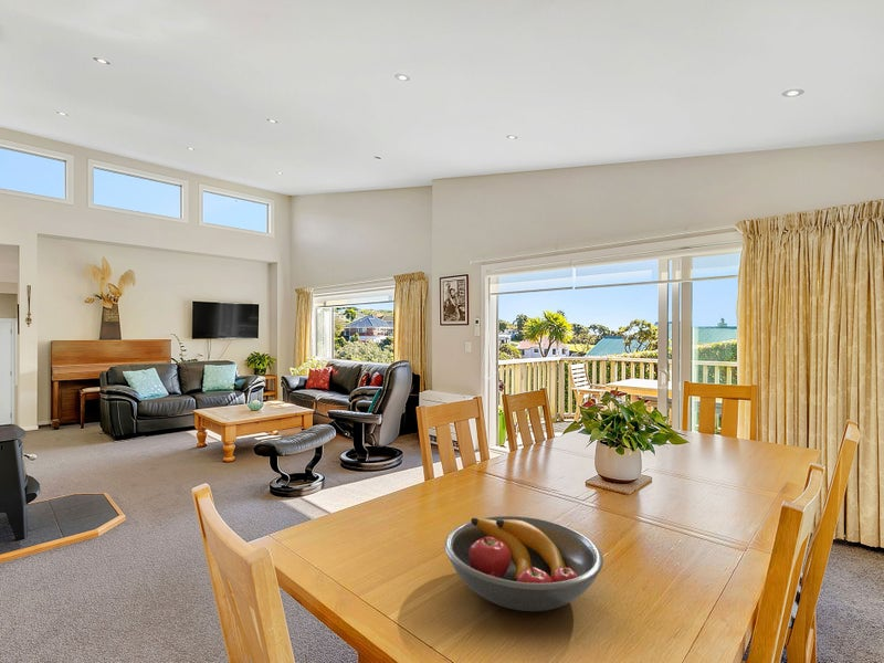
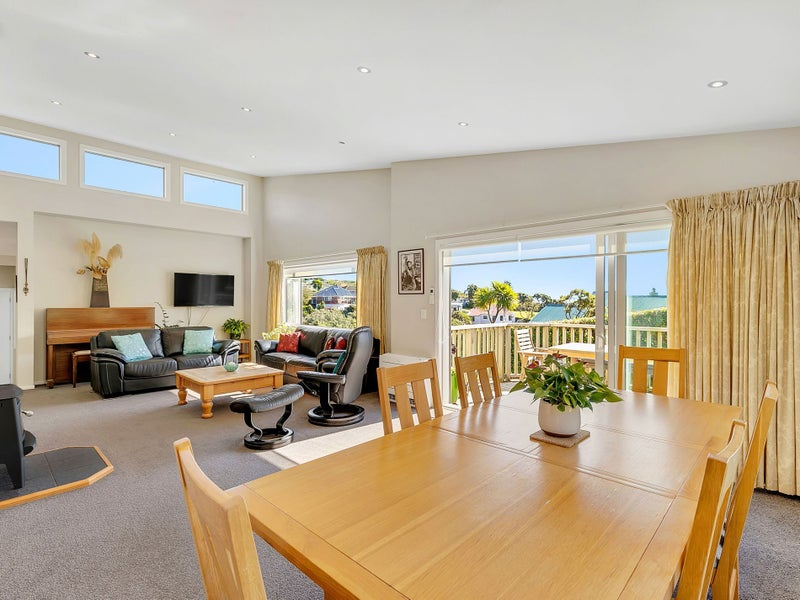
- fruit bowl (520, 561)
